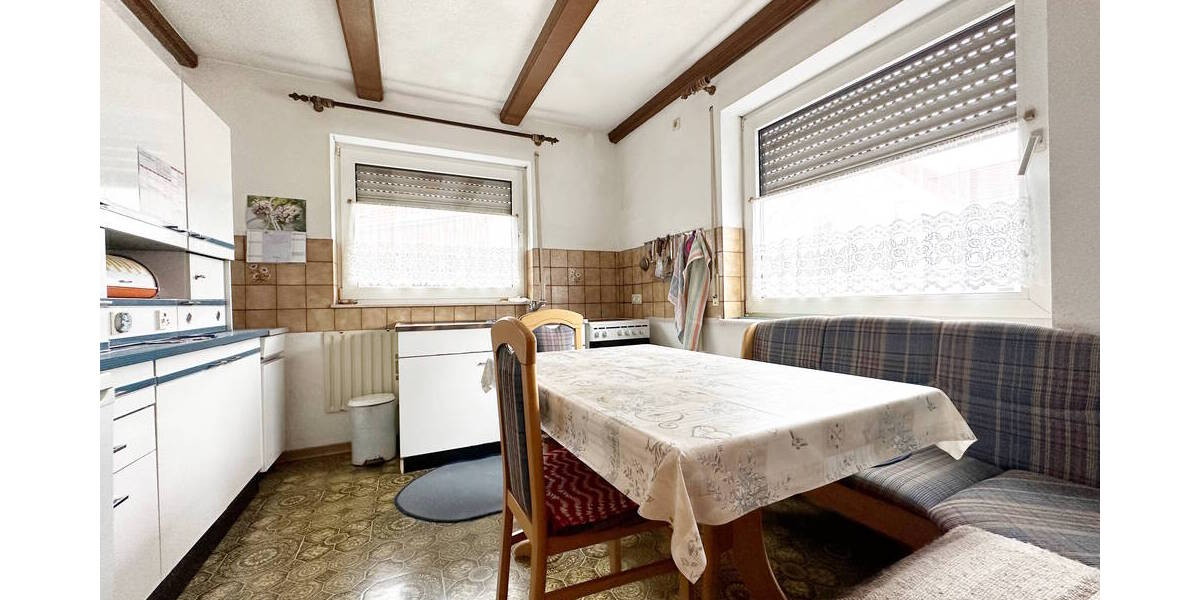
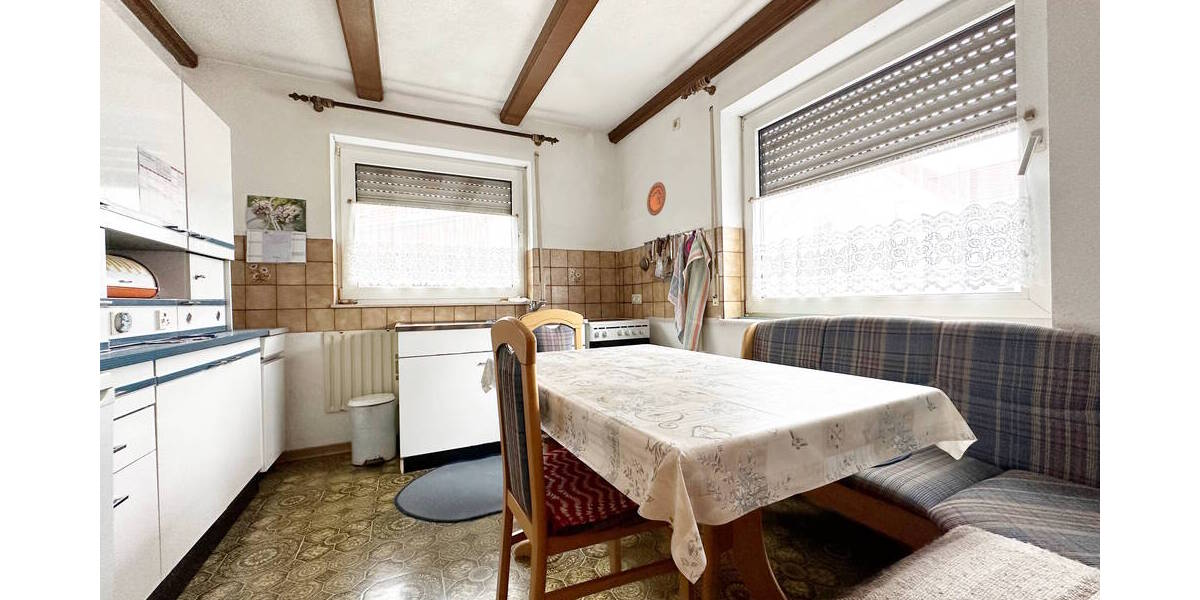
+ decorative plate (656, 199)
